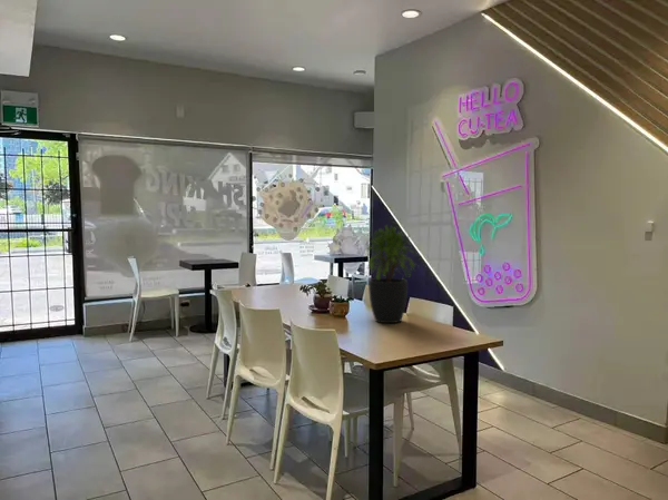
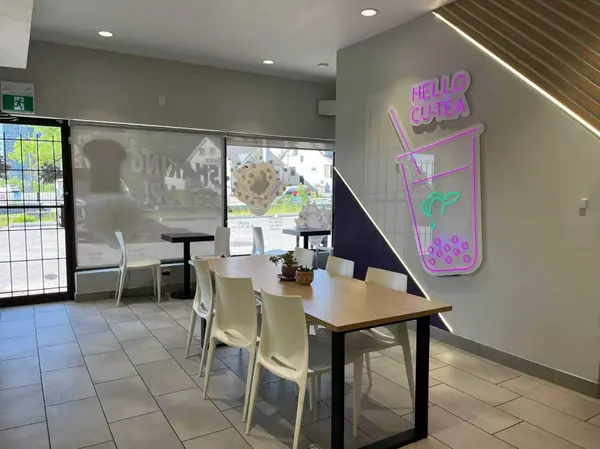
- potted plant (391, 272)
